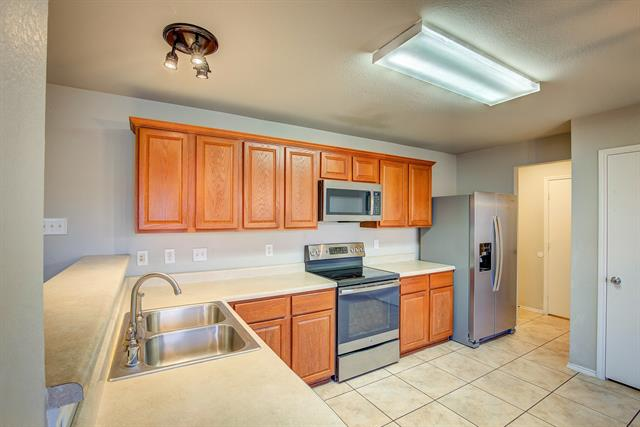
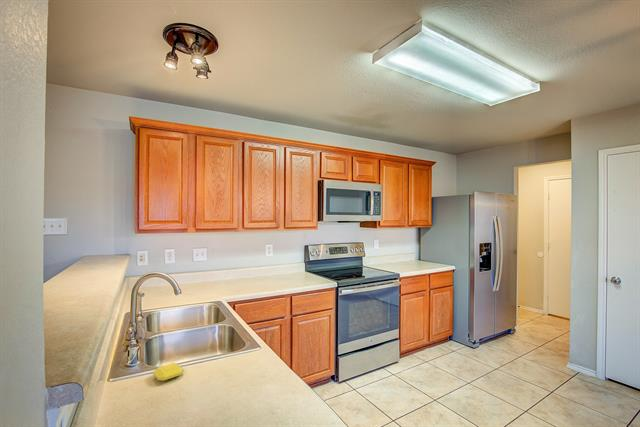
+ soap bar (168, 371)
